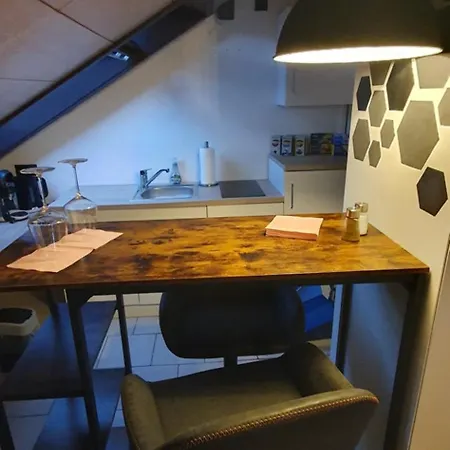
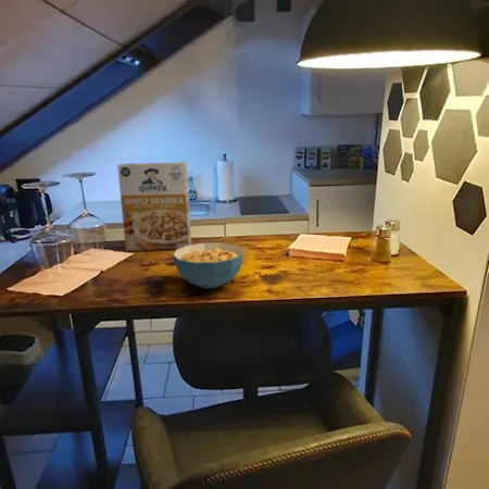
+ cereal box (155, 206)
+ cereal bowl (209, 268)
